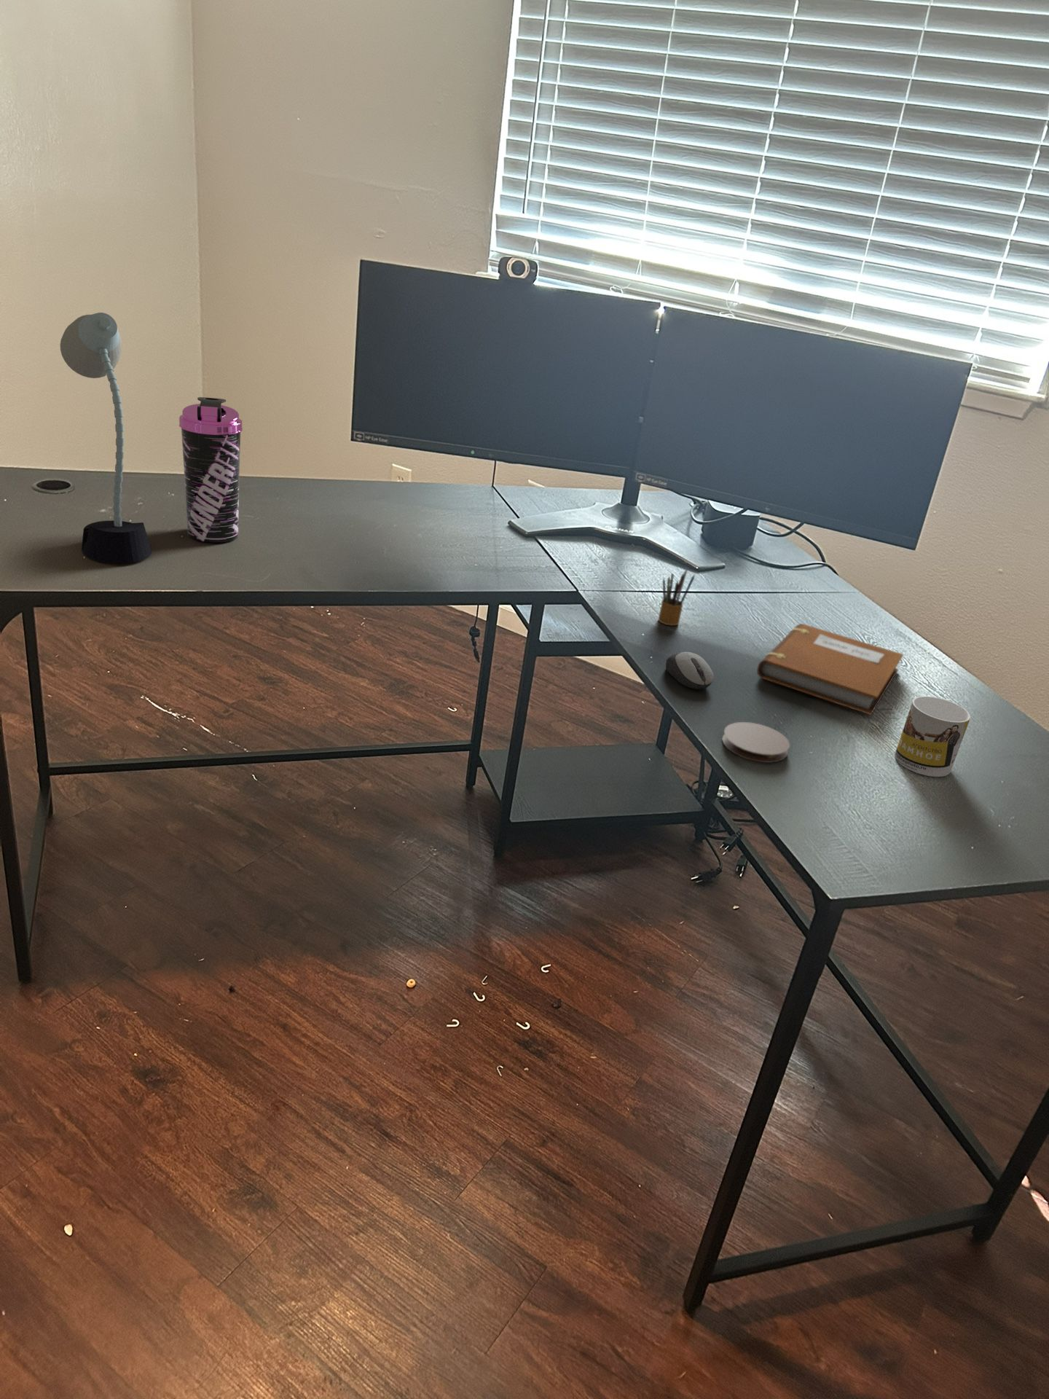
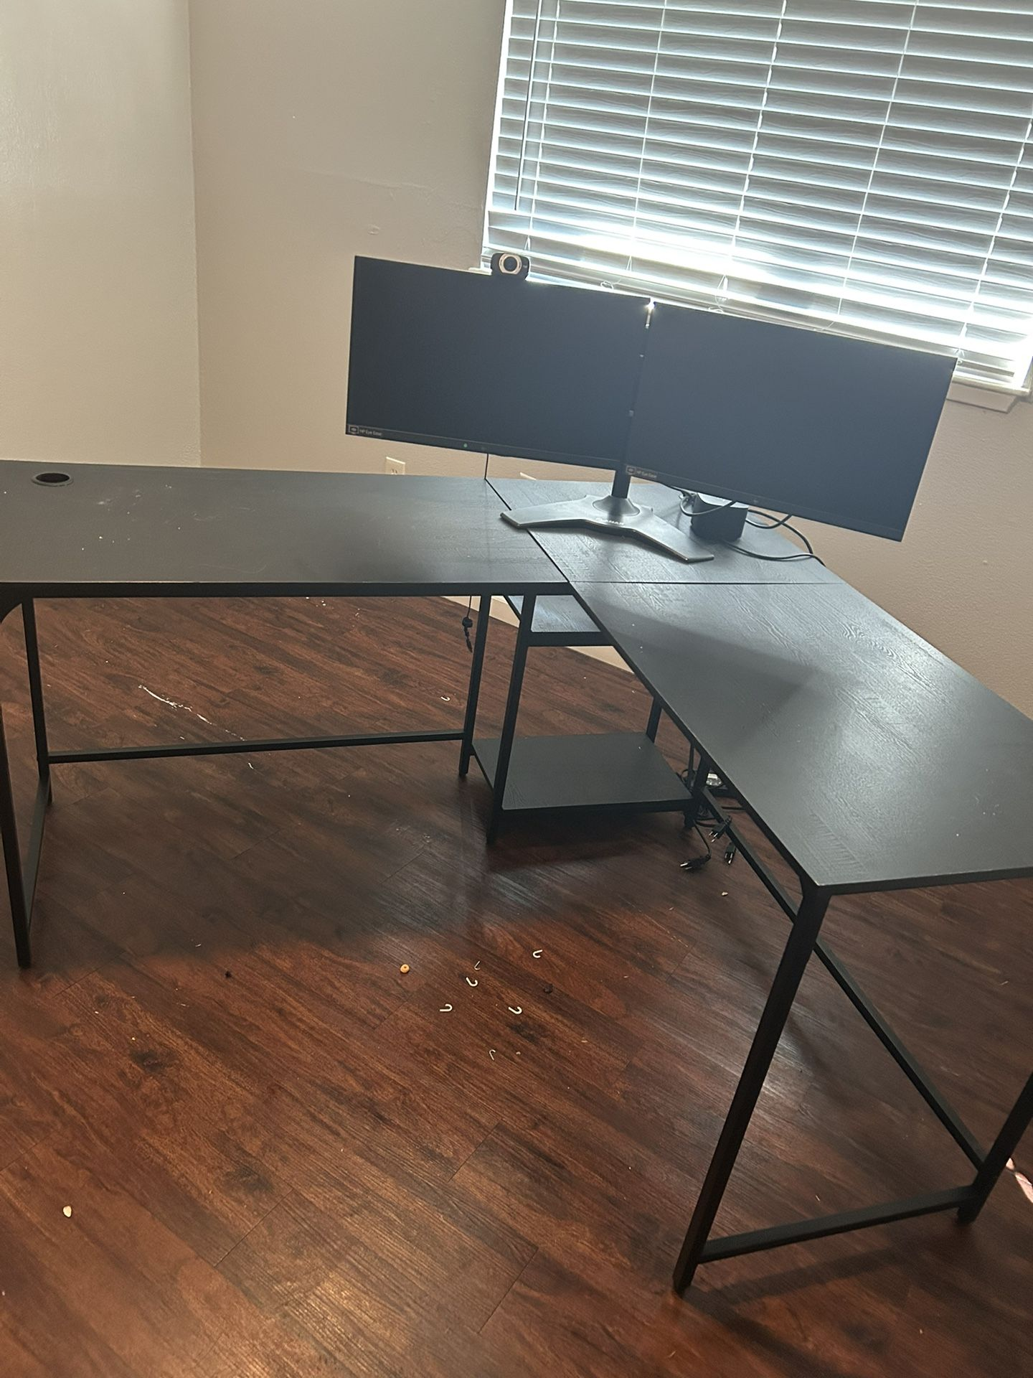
- pencil box (674, 597)
- water bottle (212, 470)
- desk lamp (115, 430)
- mug (934, 733)
- computer mouse (690, 668)
- notebook (832, 663)
- coaster (756, 741)
